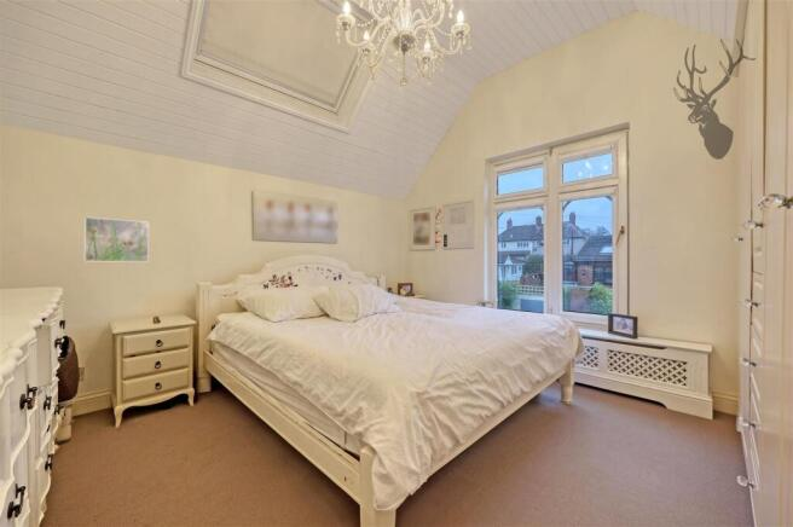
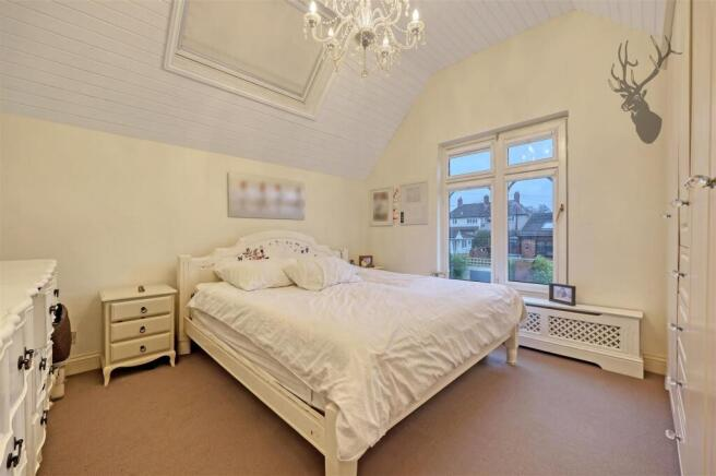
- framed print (117, 241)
